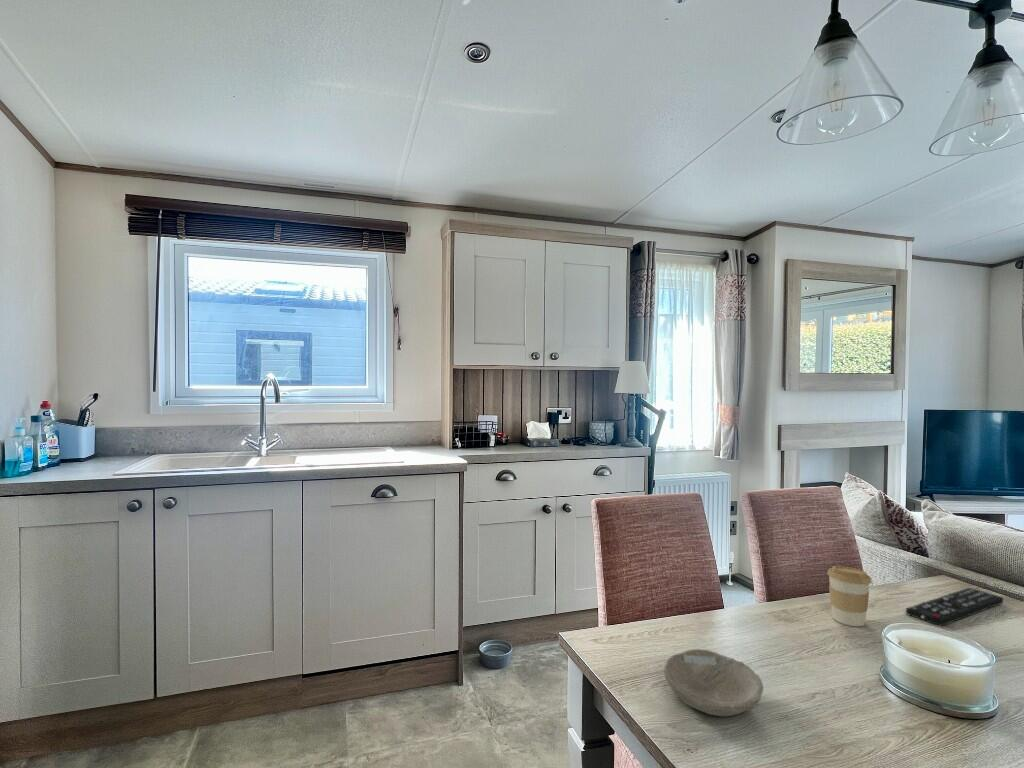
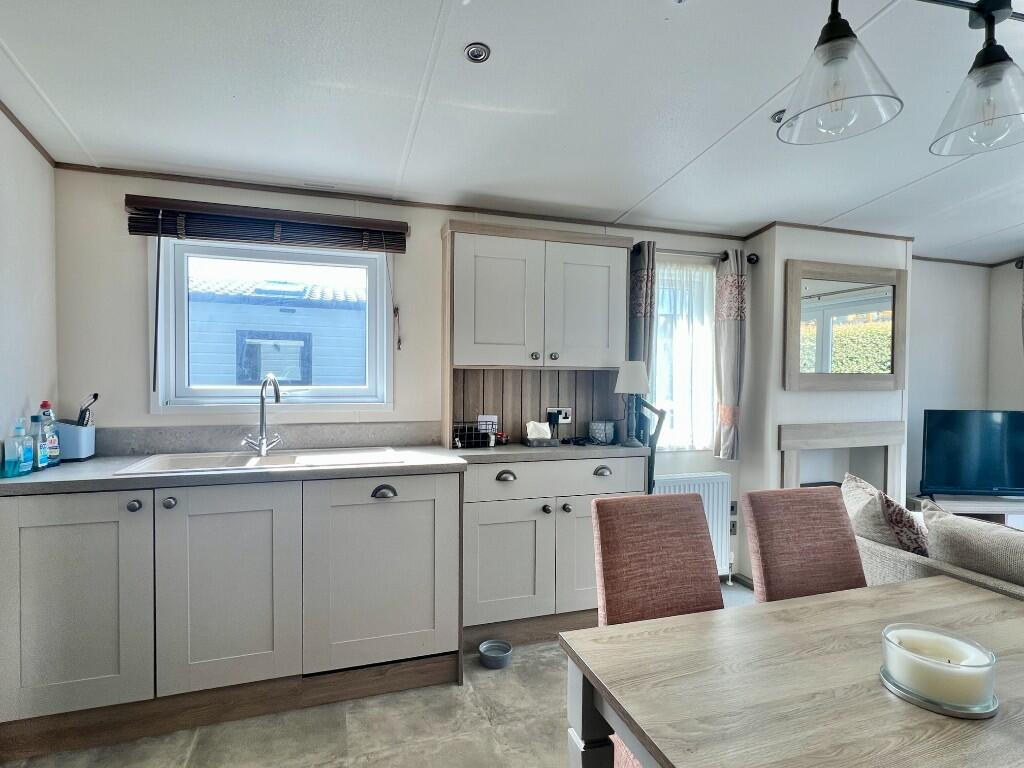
- coffee cup (848, 593)
- remote control (955, 604)
- bowl (712, 684)
